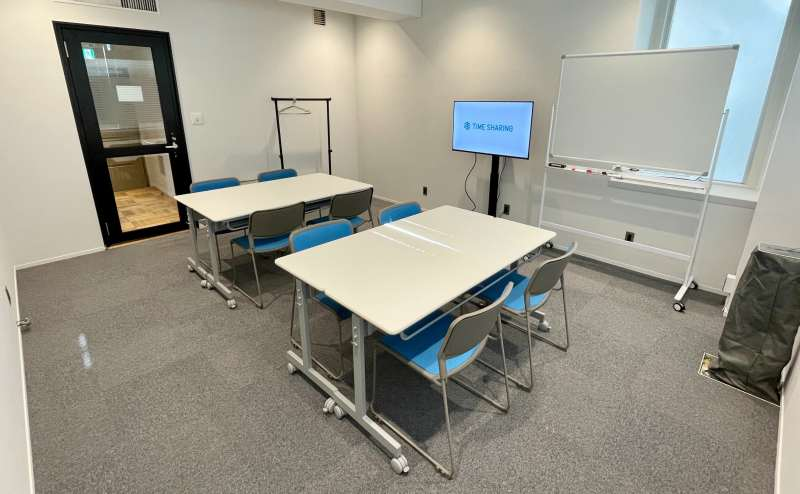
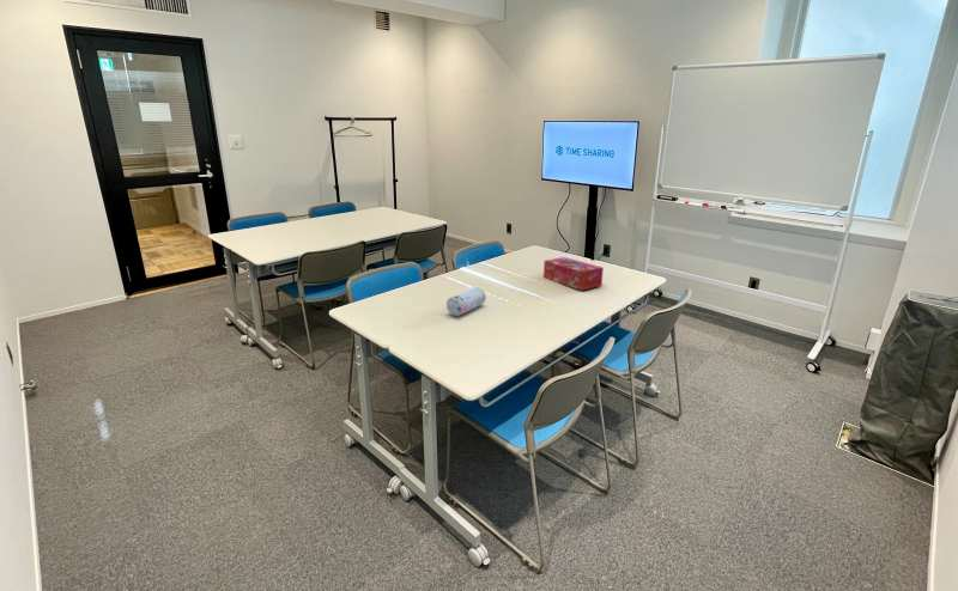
+ pencil case (466, 300)
+ tissue box (572, 273)
